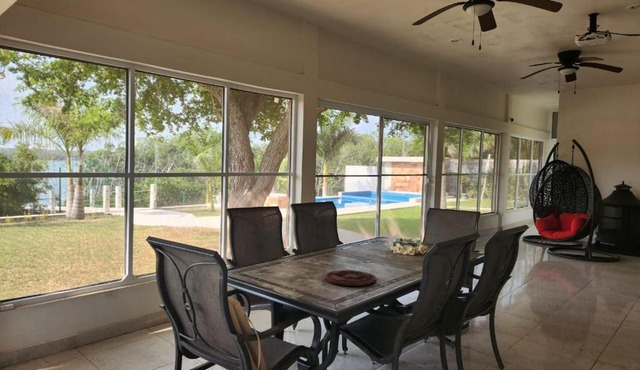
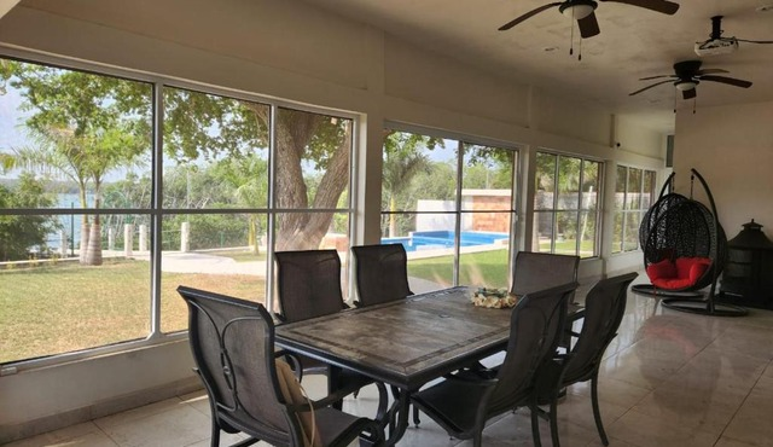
- plate (350, 277)
